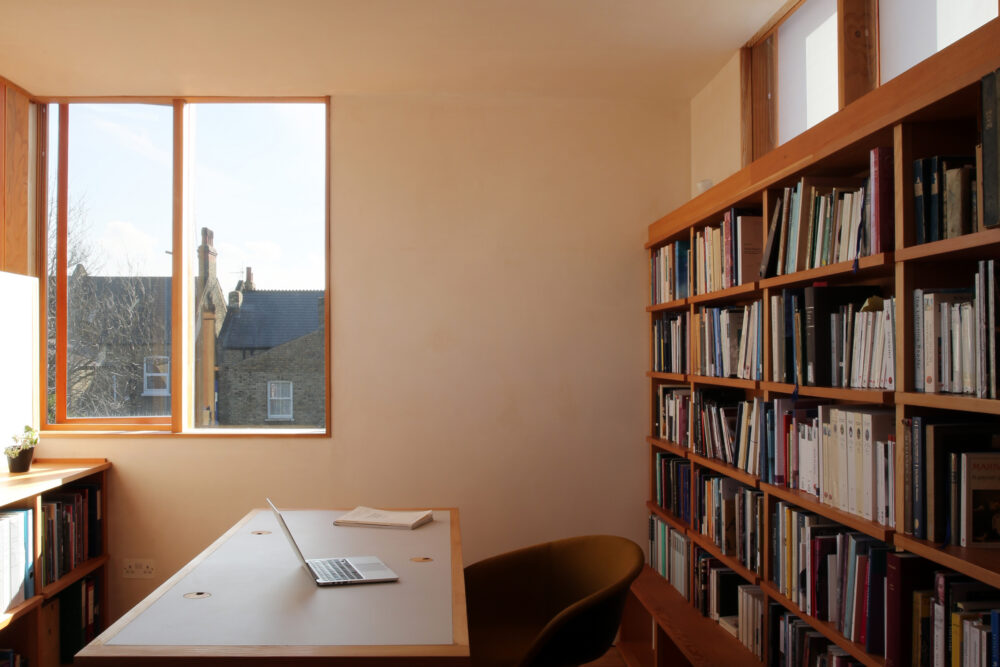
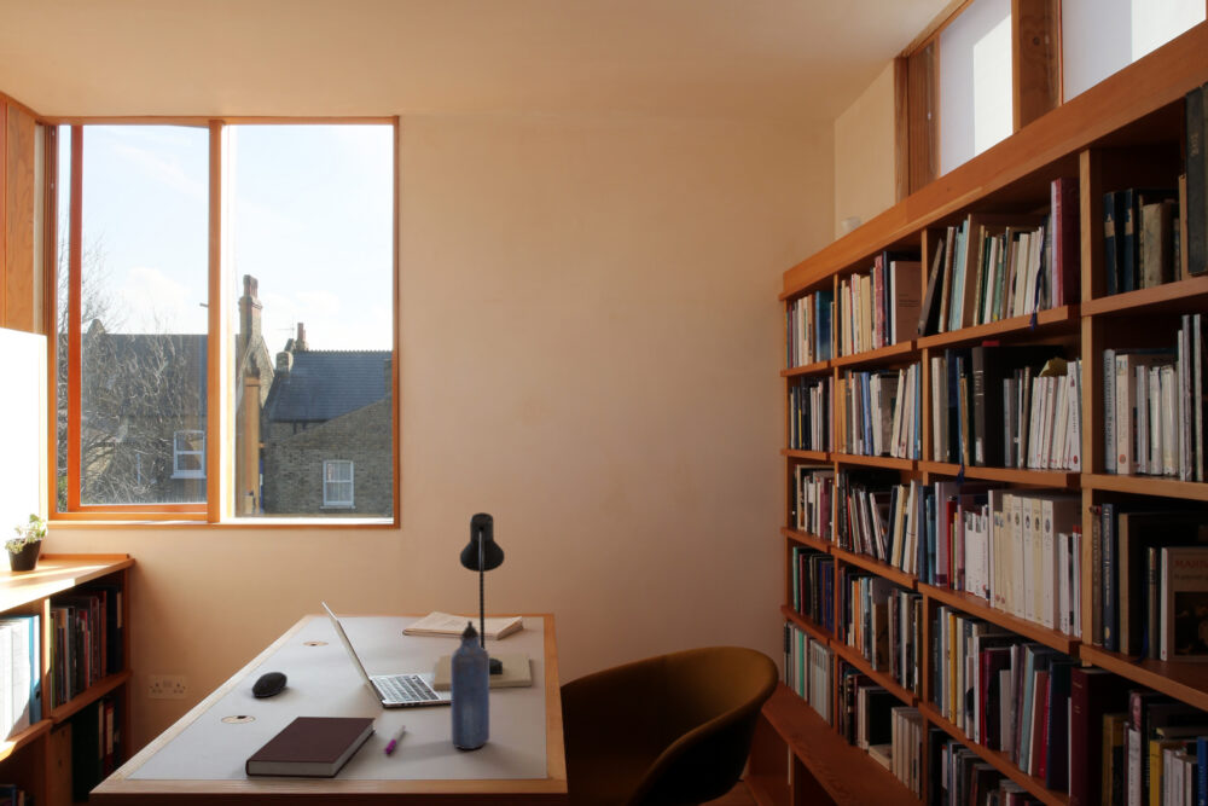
+ desk lamp (482, 591)
+ pen (395, 738)
+ computer mouse (269, 683)
+ notebook (314, 744)
+ water bottle (470, 682)
